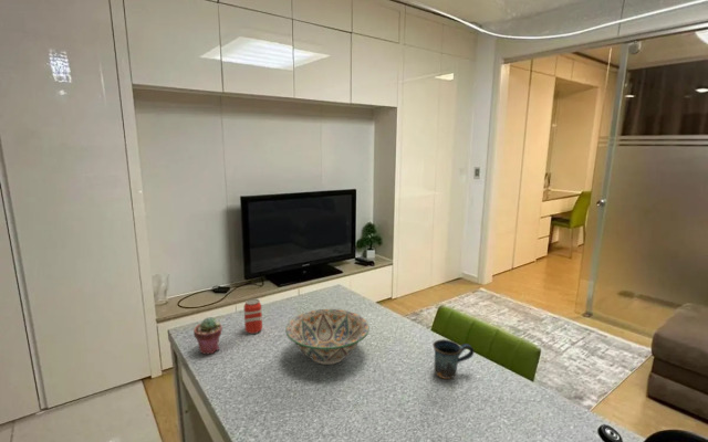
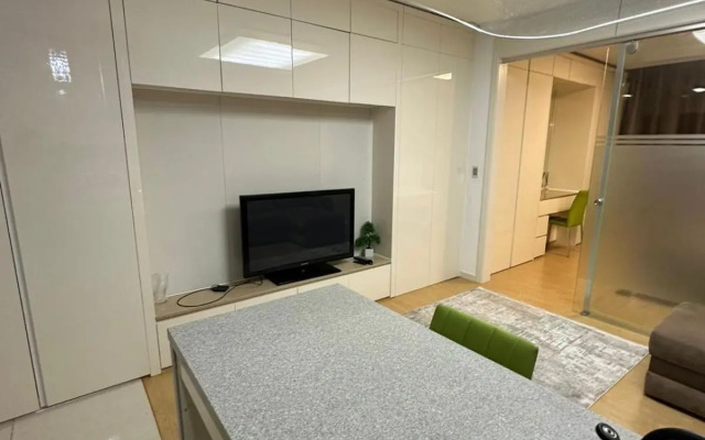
- beverage can (252, 316)
- potted succulent (208, 334)
- mug (451, 360)
- decorative bowl (327, 340)
